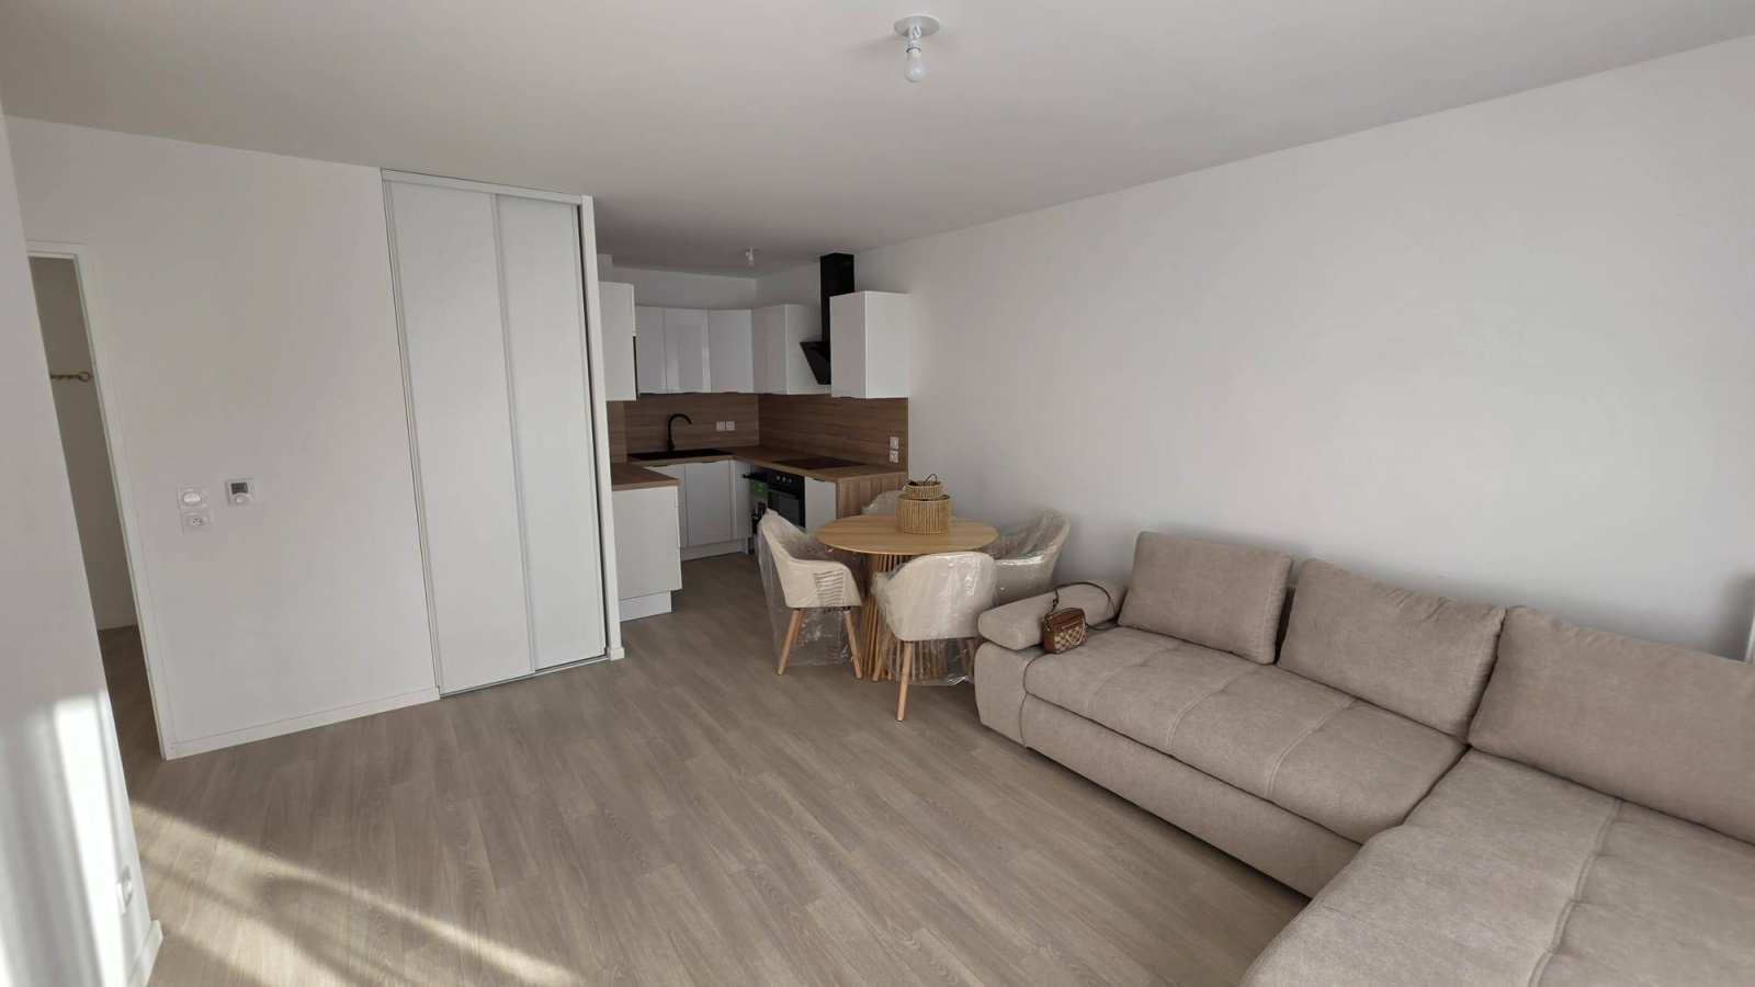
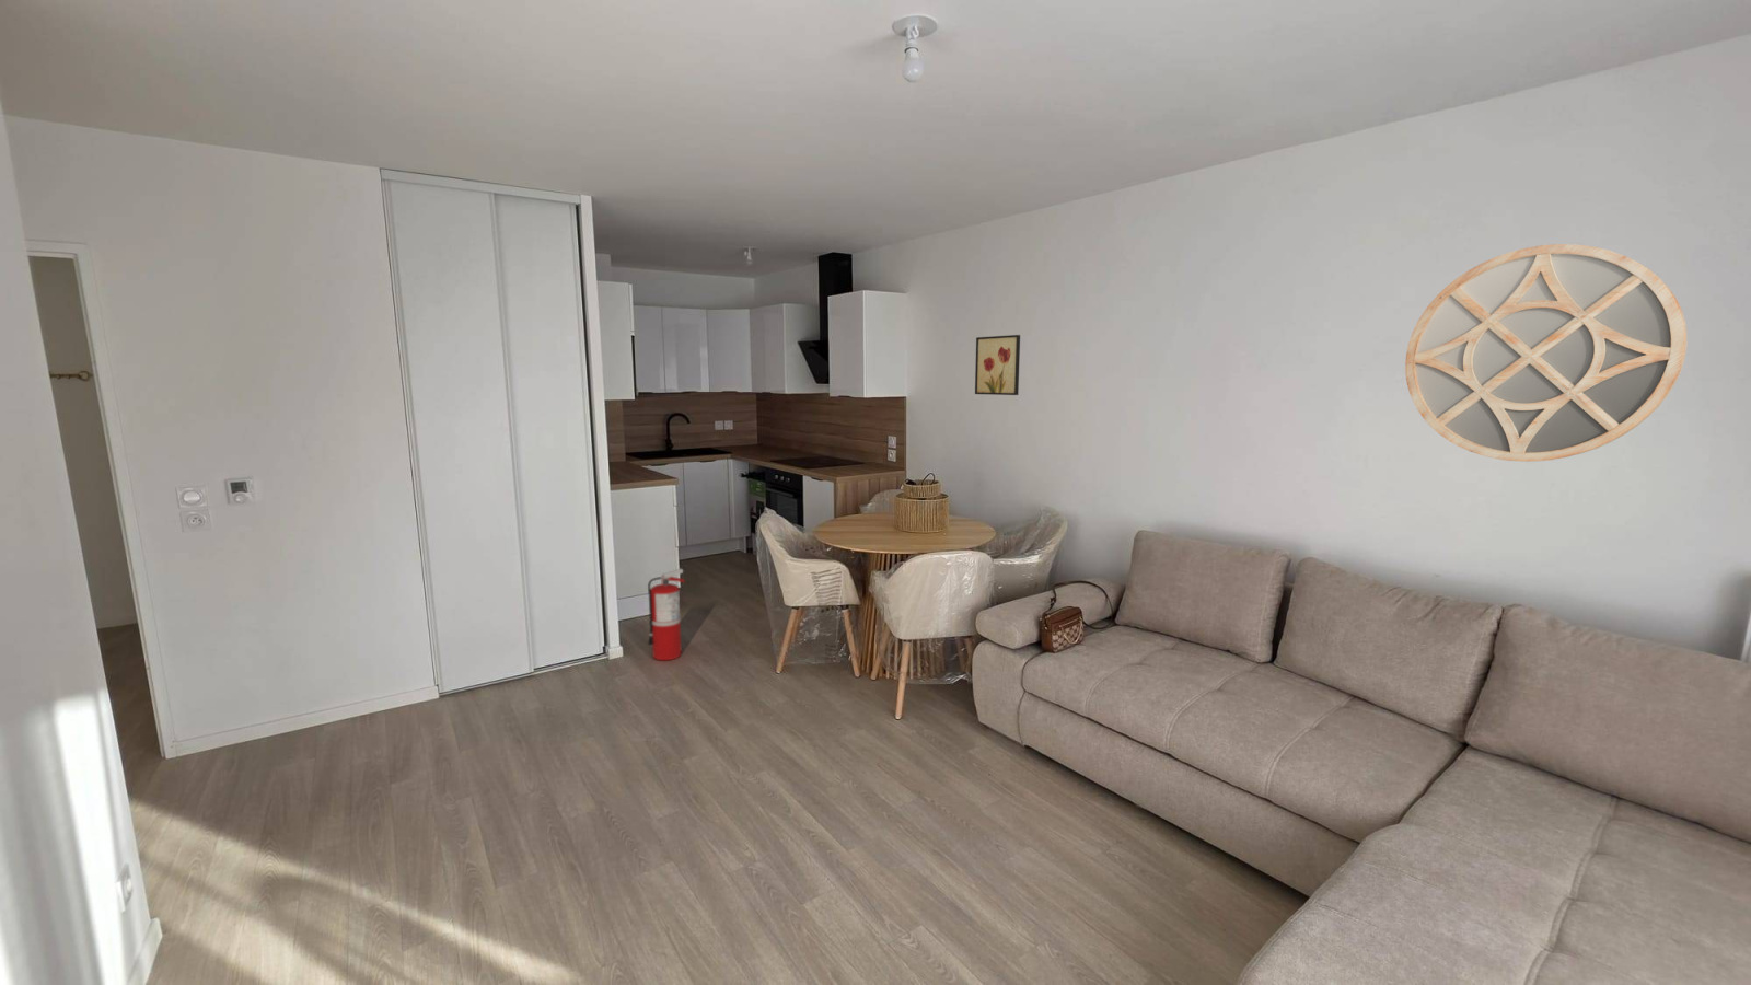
+ wall art (997, 366)
+ home mirror (1530, 355)
+ fire extinguisher (665, 613)
